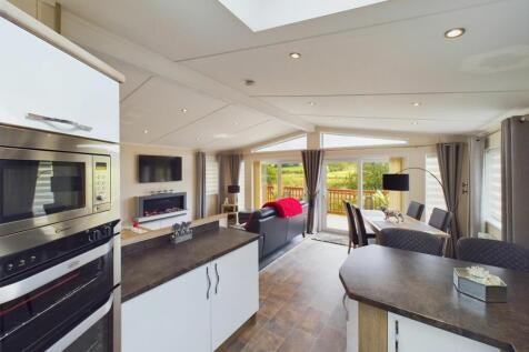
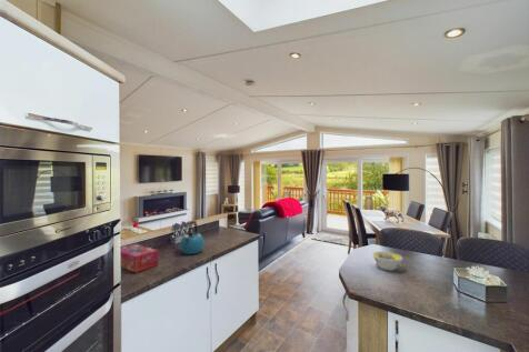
+ bowl (387, 260)
+ tissue box (134, 257)
+ kettle (191, 237)
